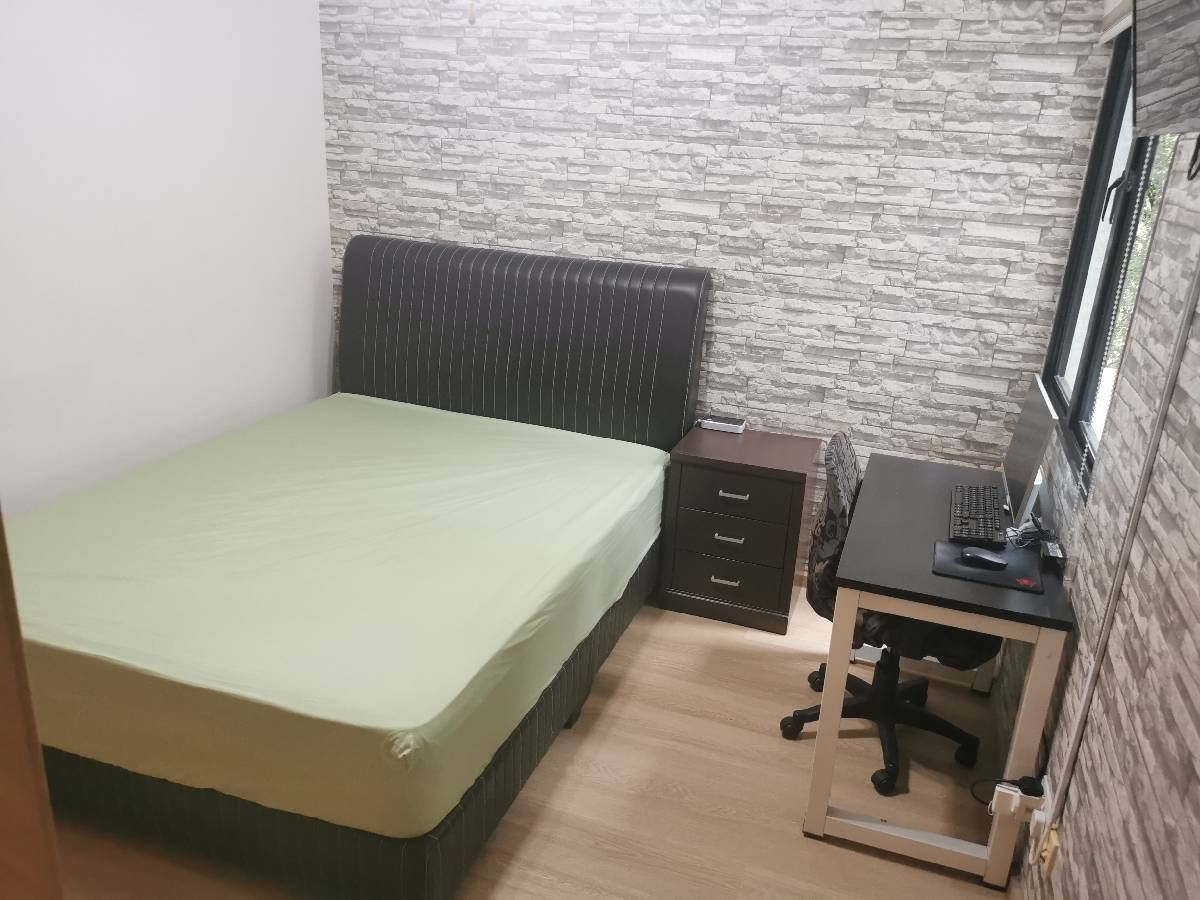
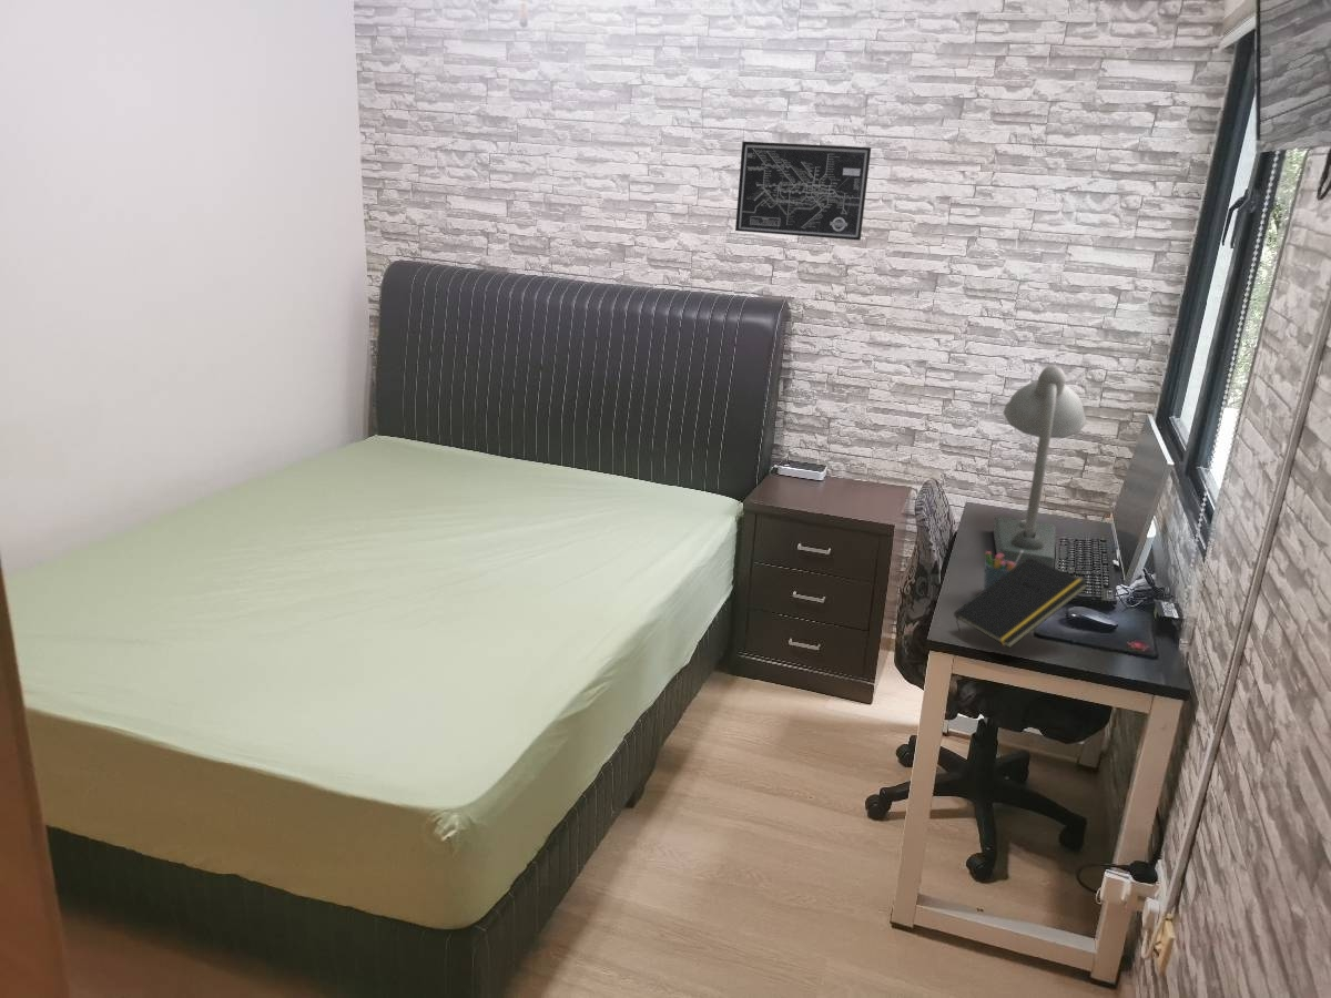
+ wall art (801, 190)
+ pen holder (999, 571)
+ desk lamp (1039, 459)
+ notepad (1018, 605)
